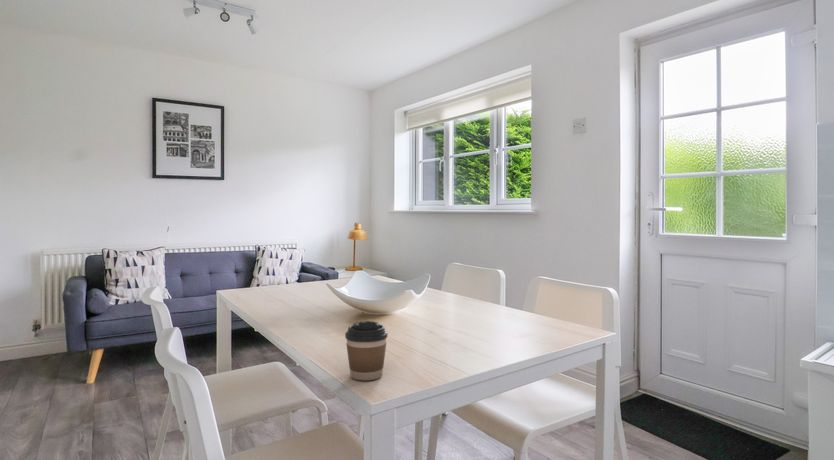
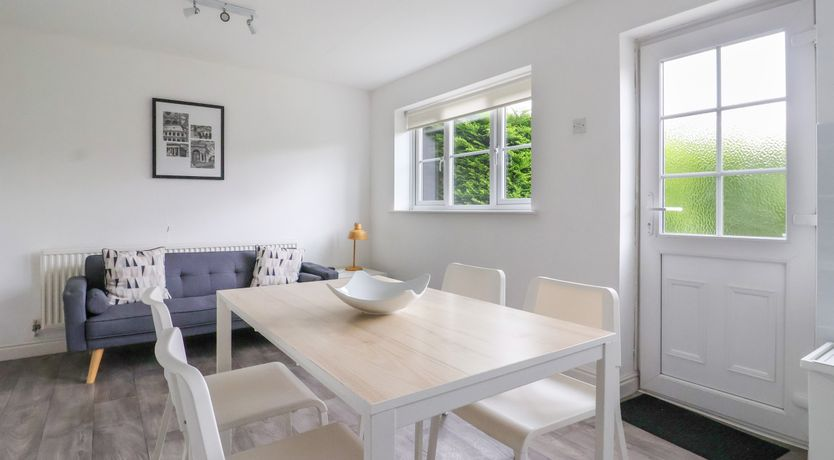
- coffee cup (366, 347)
